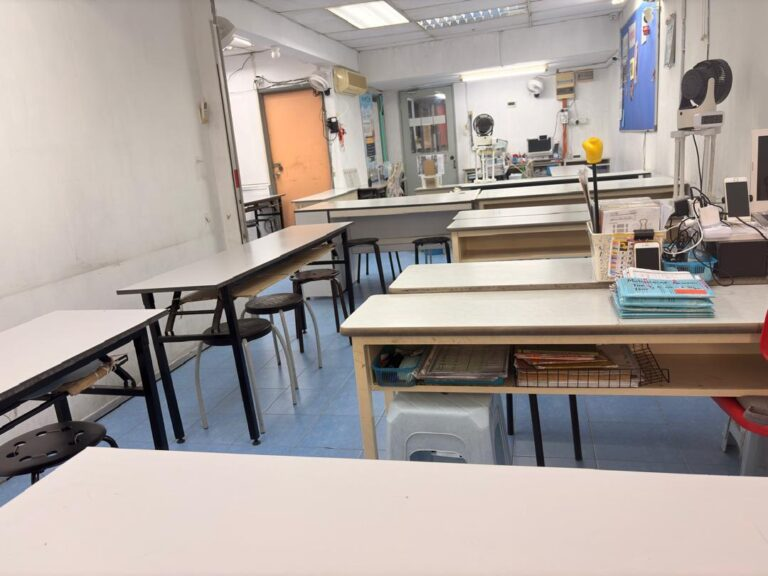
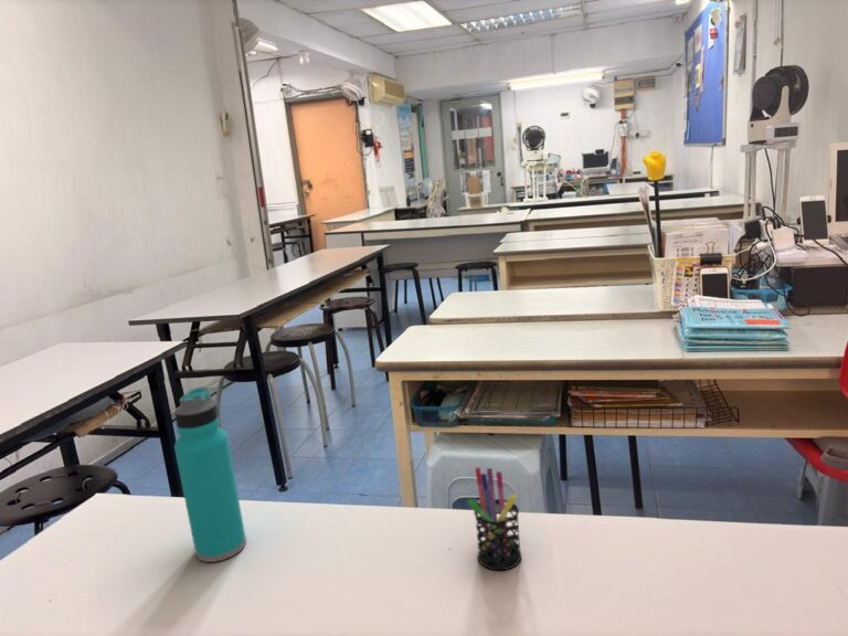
+ water bottle (206, 473)
+ pen holder (490, 517)
